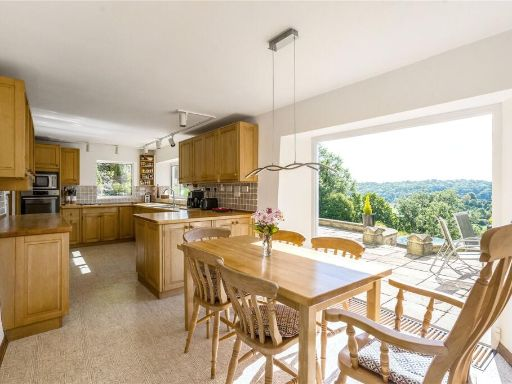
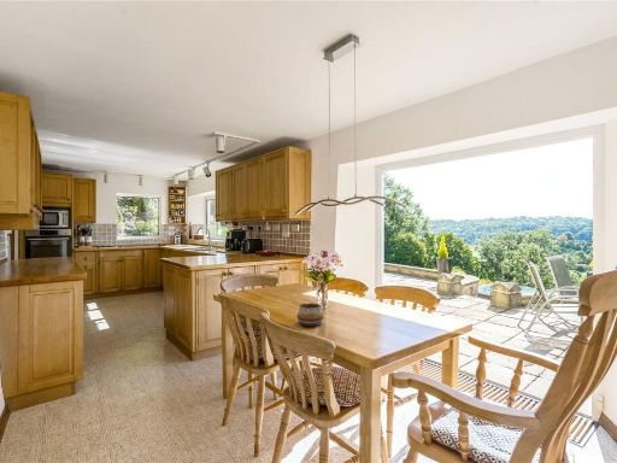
+ decorative bowl (310, 313)
